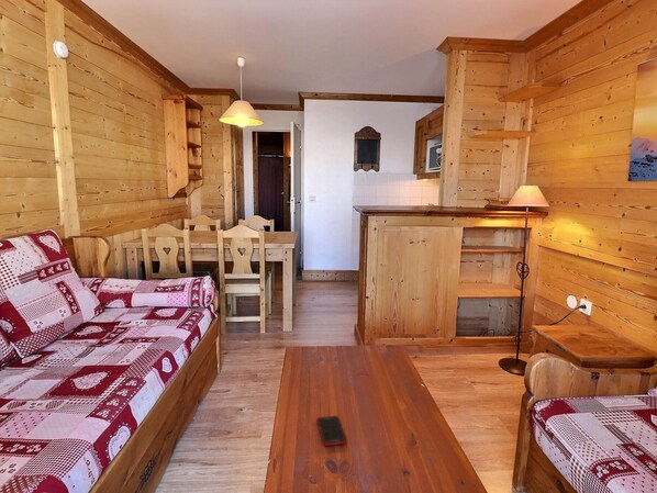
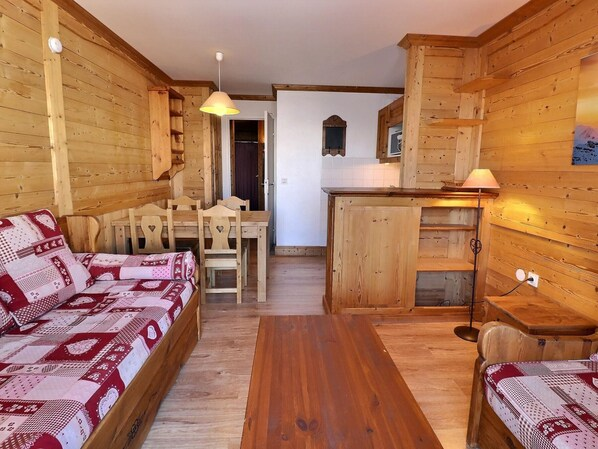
- cell phone (331, 429)
